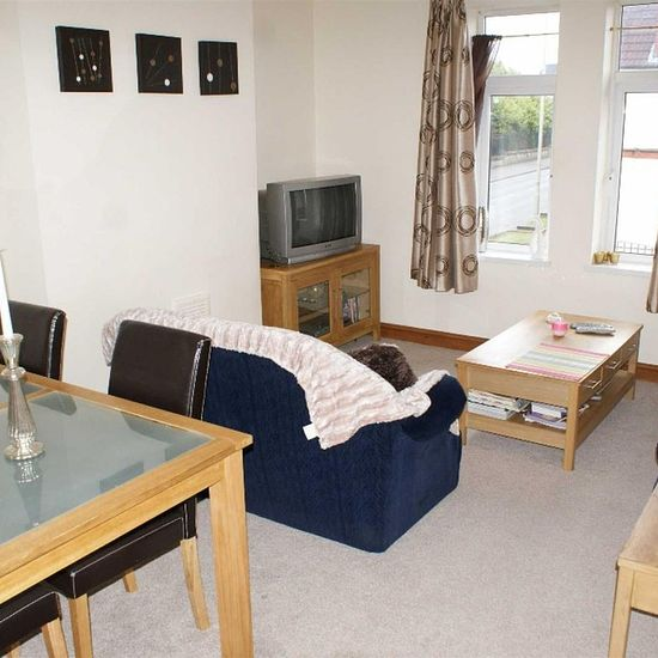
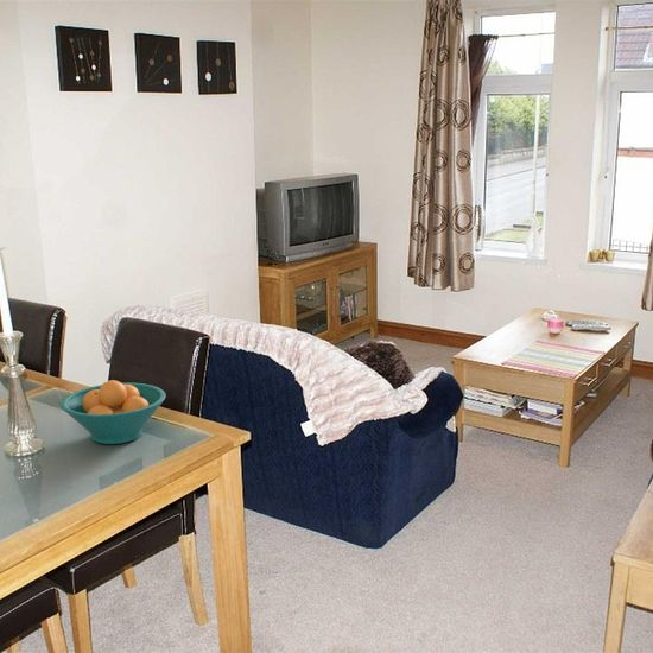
+ fruit bowl (114, 408)
